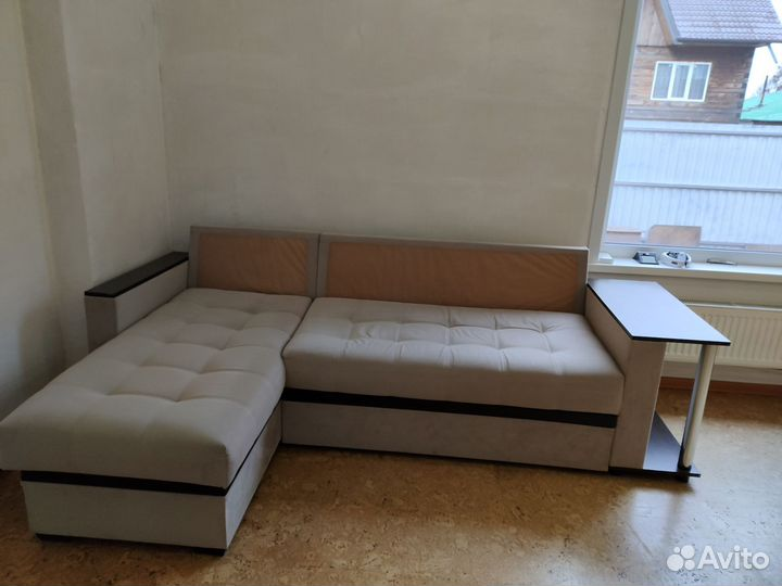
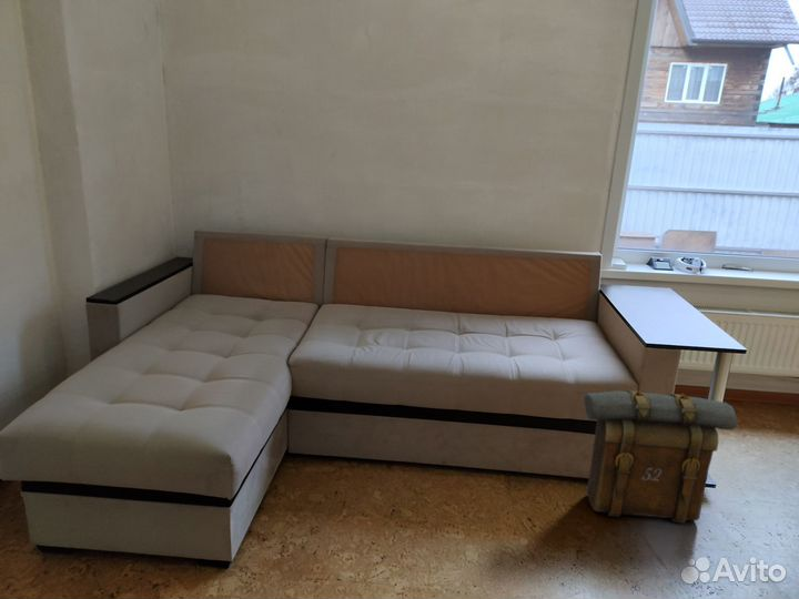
+ backpack (650, 453)
